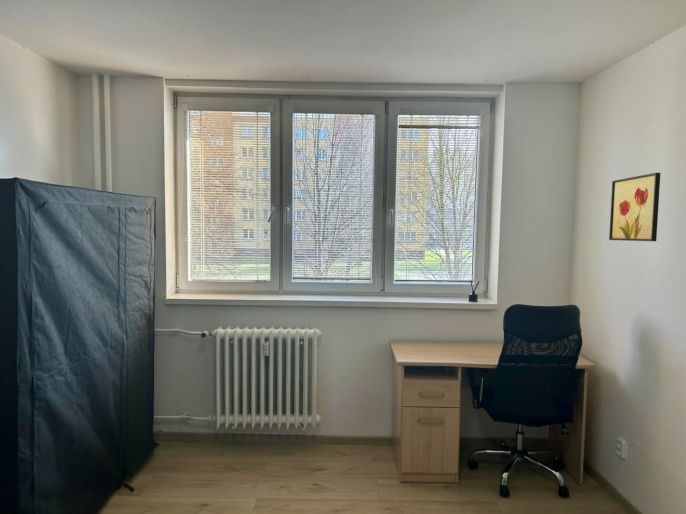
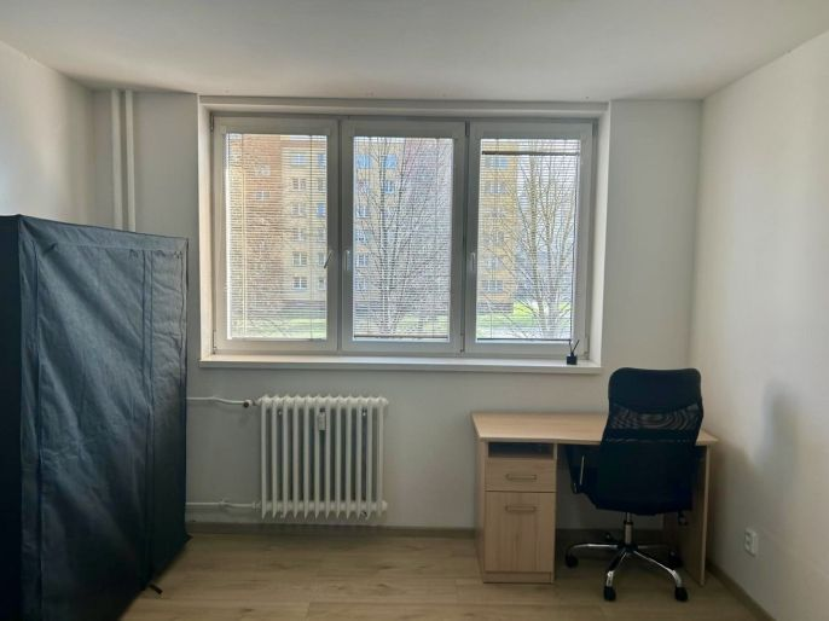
- wall art (634, 209)
